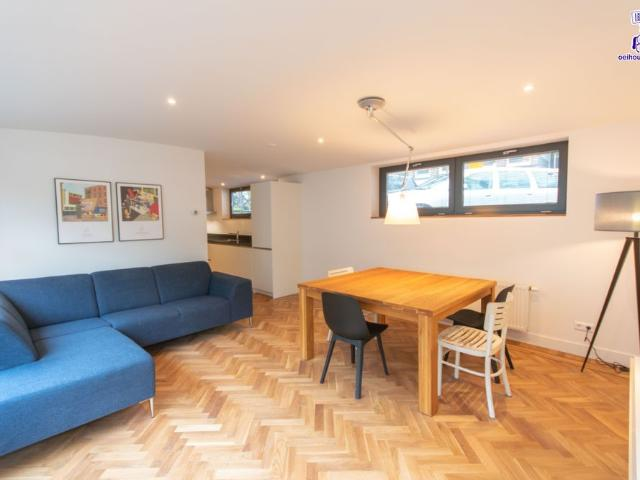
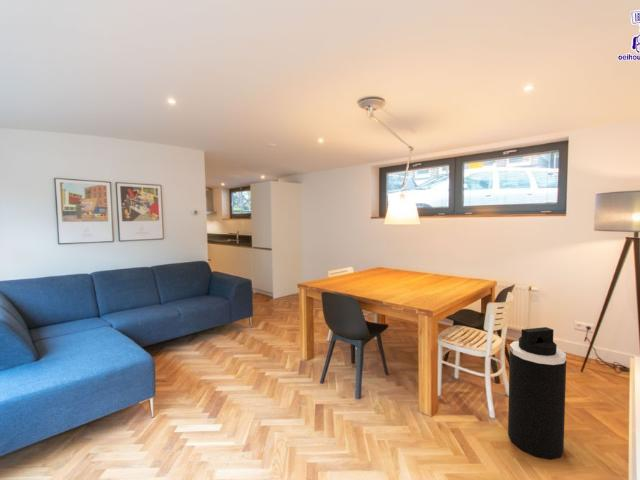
+ trash can (535, 386)
